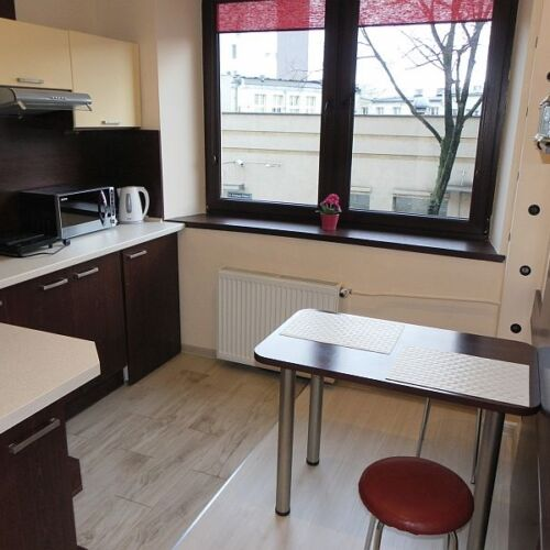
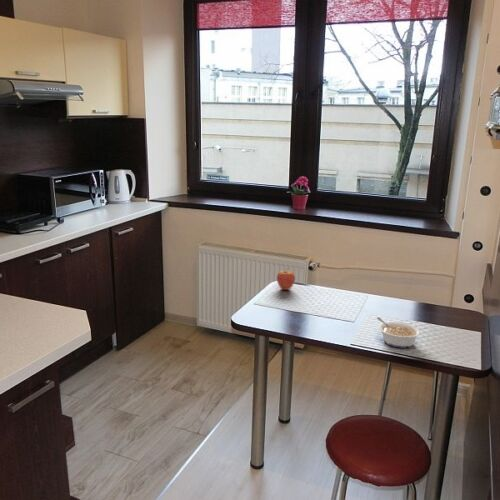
+ legume (397, 334)
+ fruit (285, 278)
